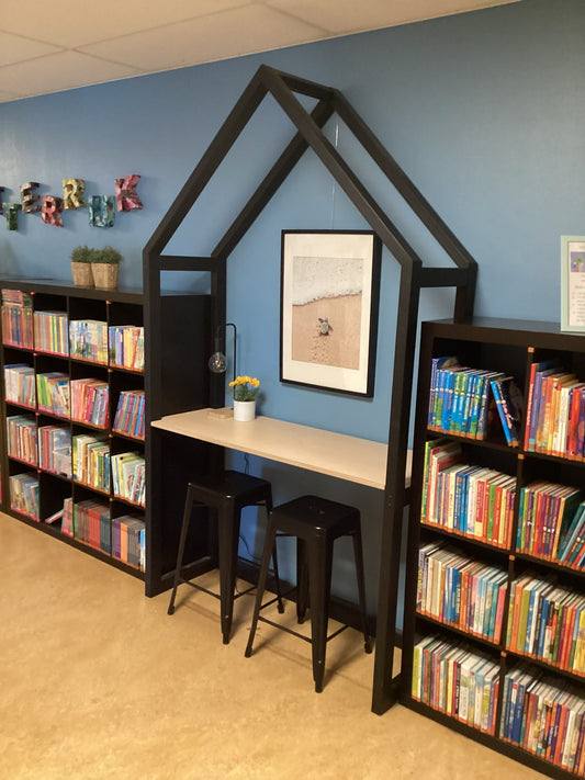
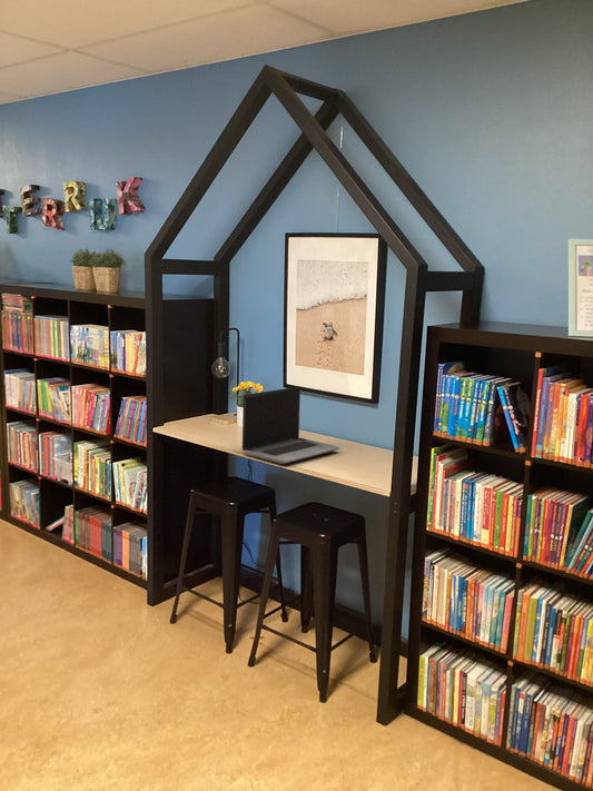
+ laptop computer (293, 424)
